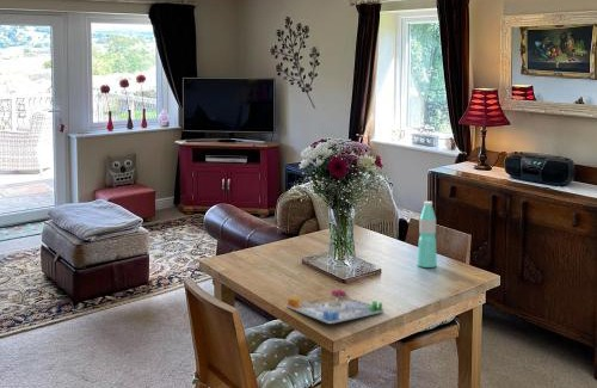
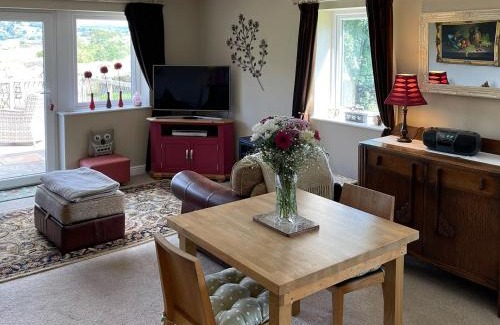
- board game (334, 304)
- water bottle (427, 233)
